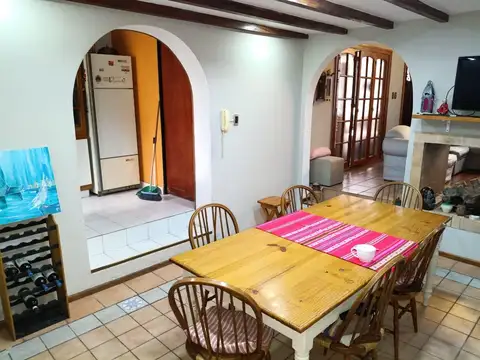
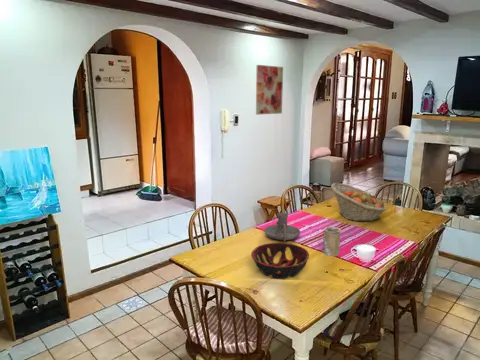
+ wall art (269, 90)
+ fruit basket (357, 200)
+ mug (329, 240)
+ candle holder (282, 226)
+ decorative bowl (279, 261)
